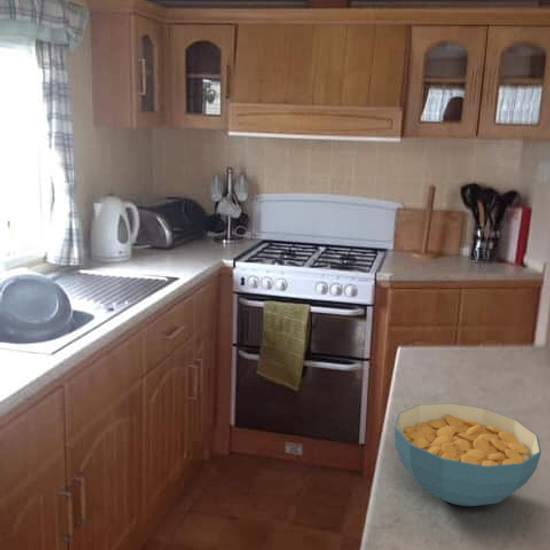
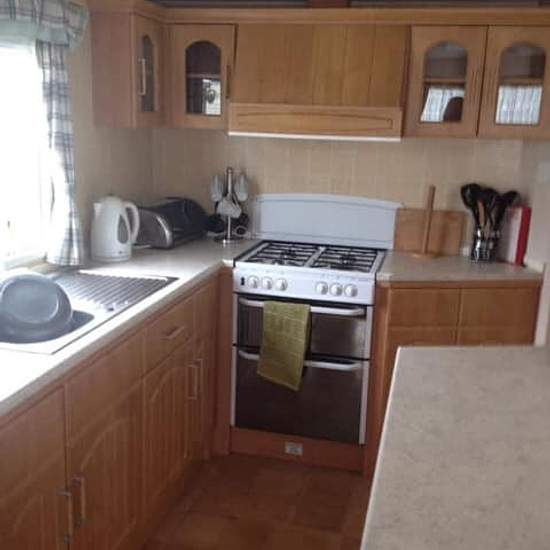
- cereal bowl (462, 463)
